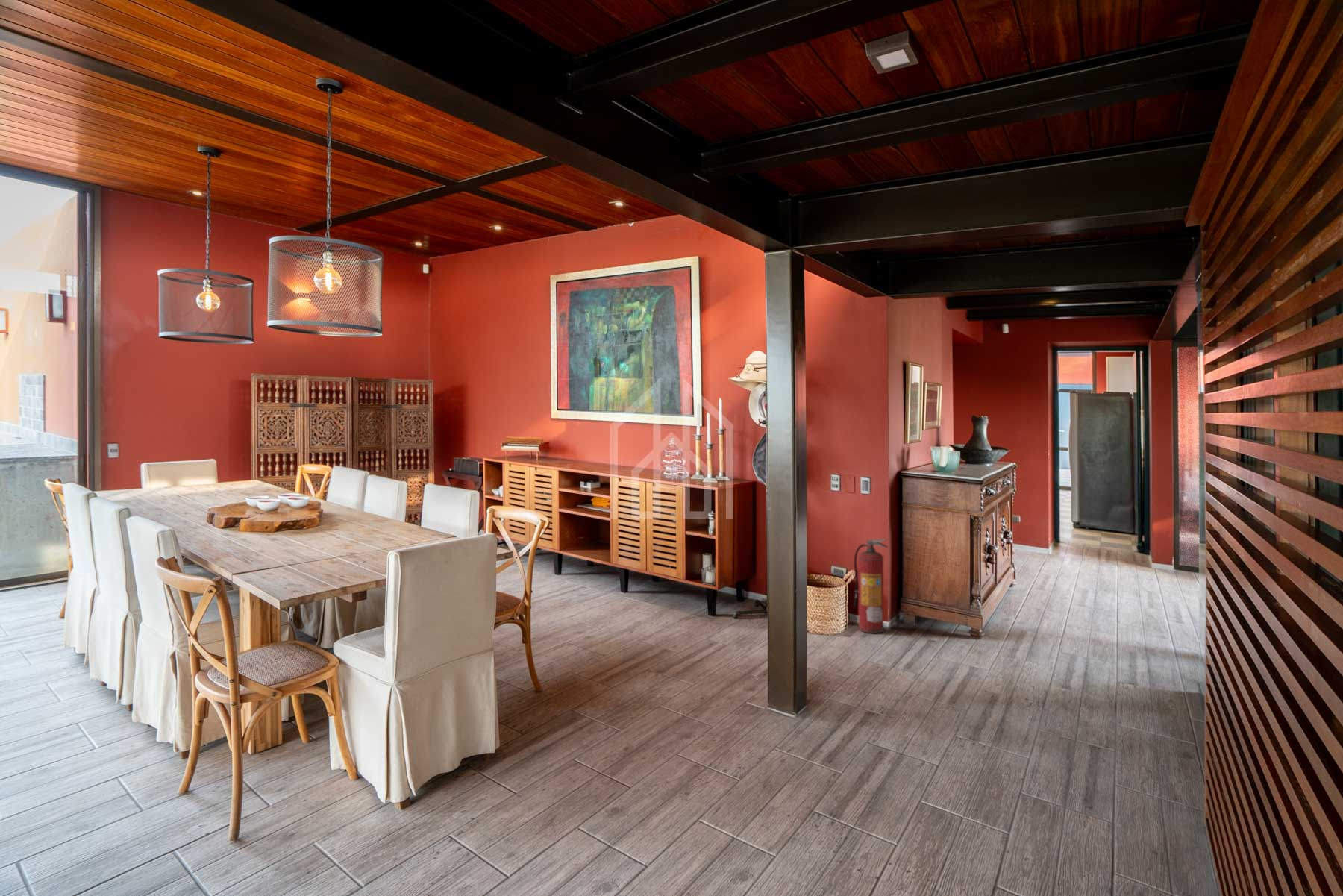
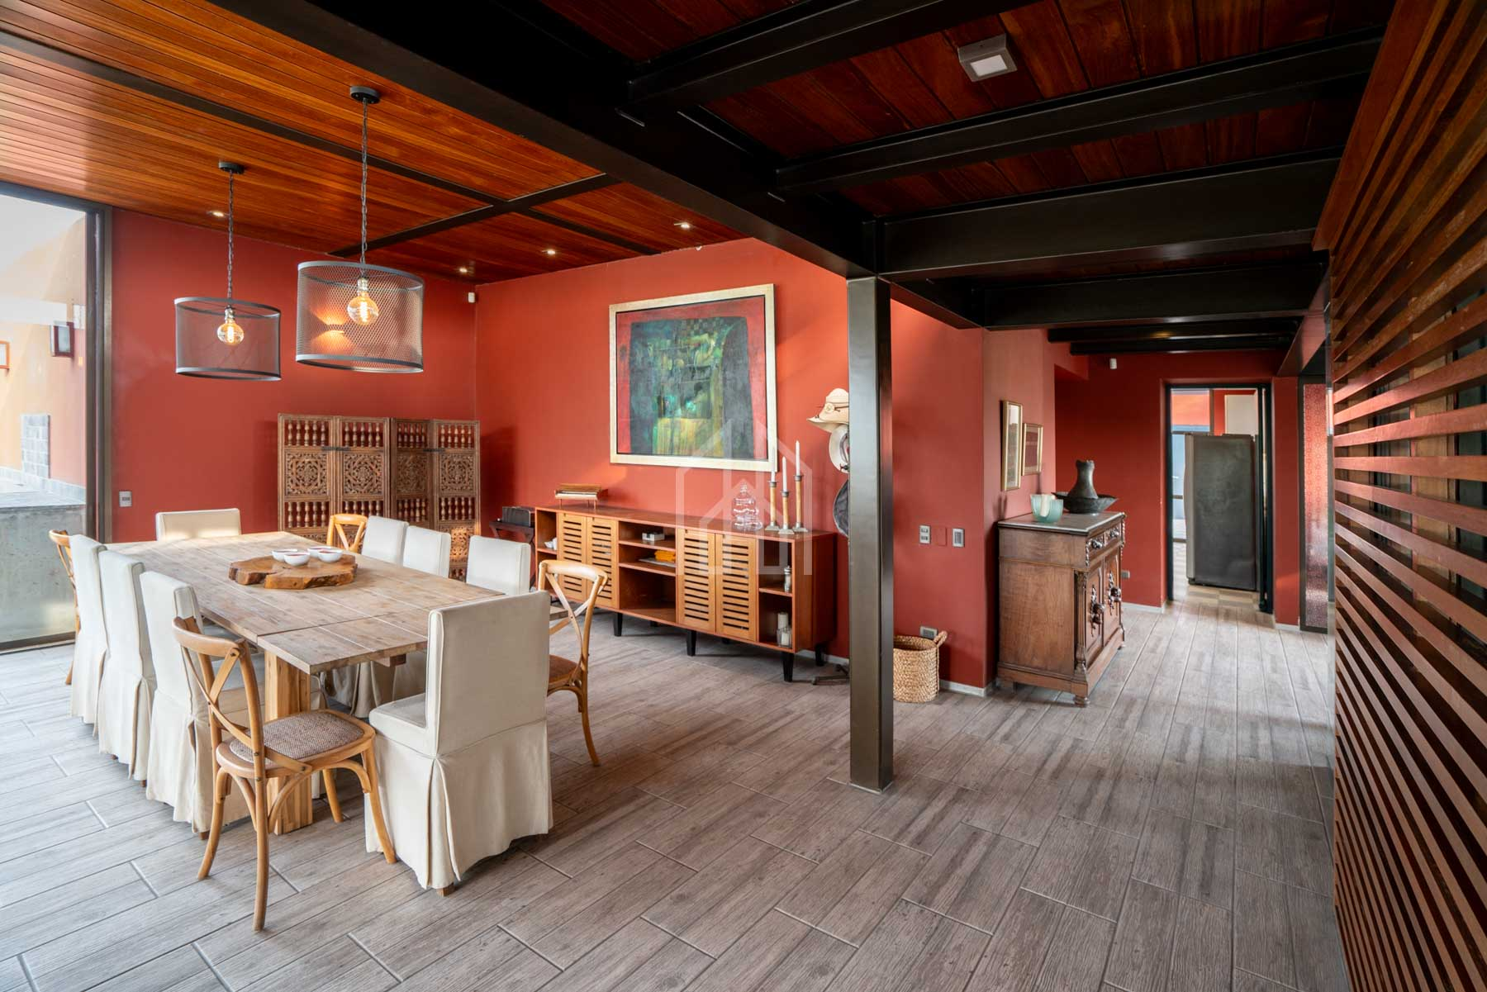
- fire extinguisher (870, 583)
